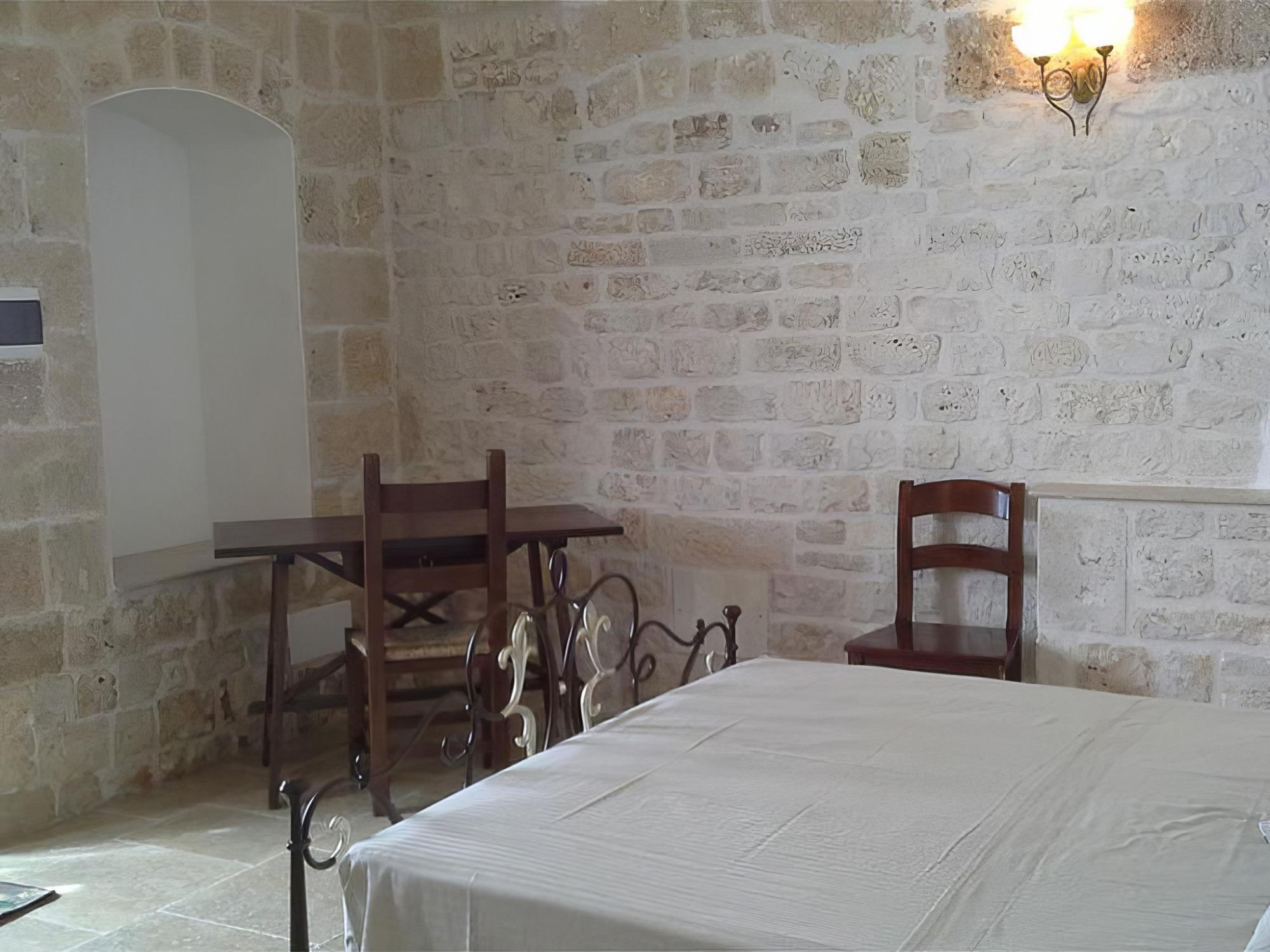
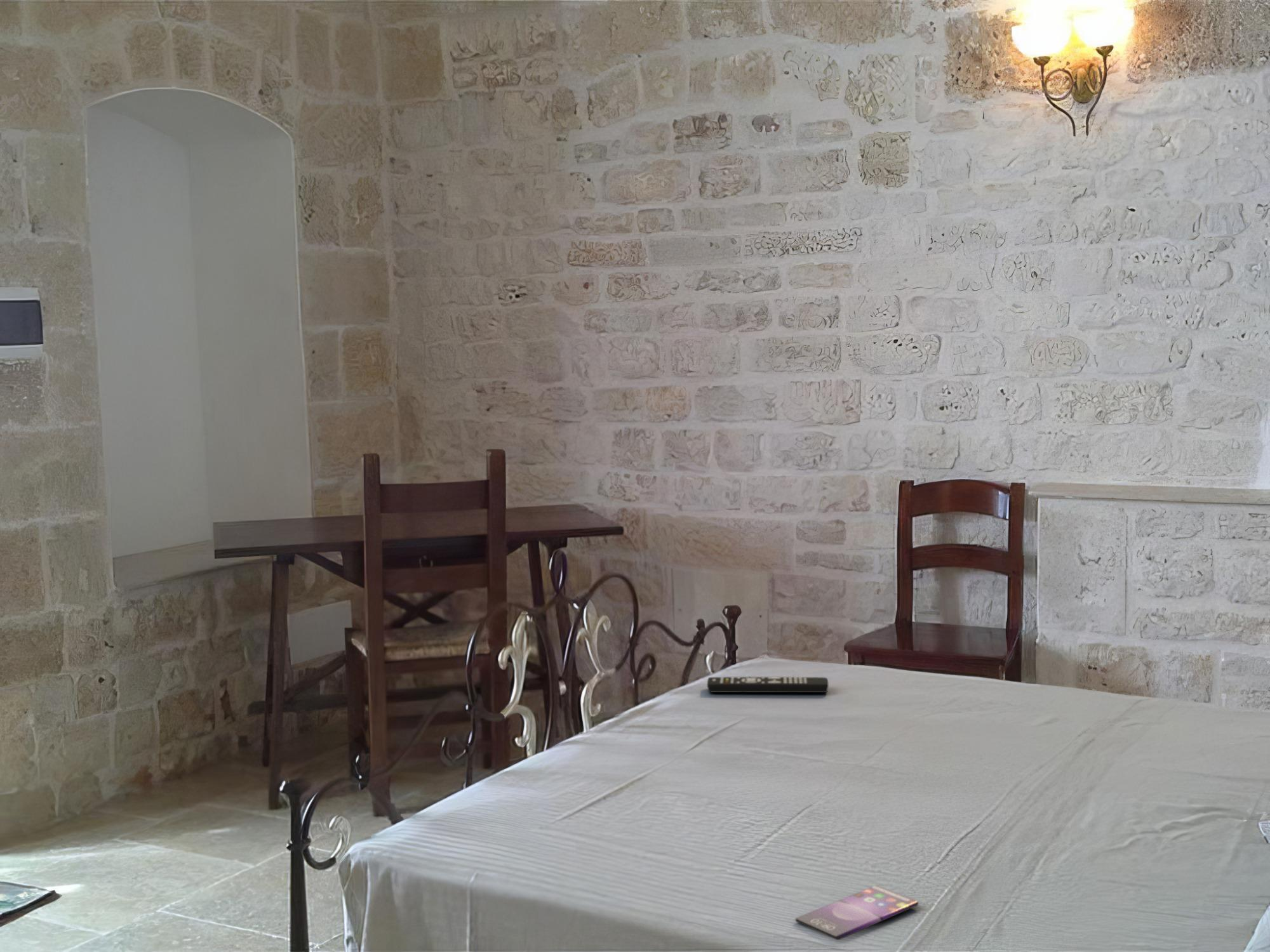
+ remote control (767, 685)
+ smartphone (857, 911)
